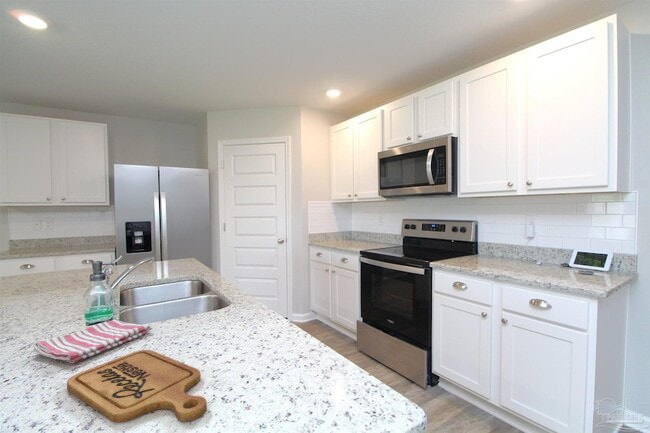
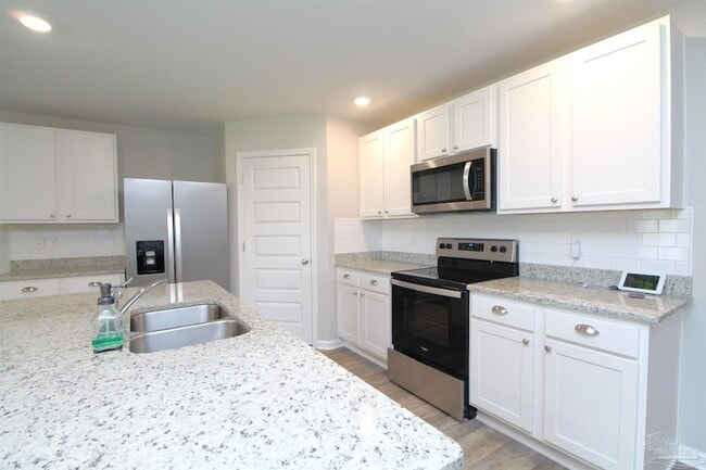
- cutting board (147, 385)
- dish towel (97, 336)
